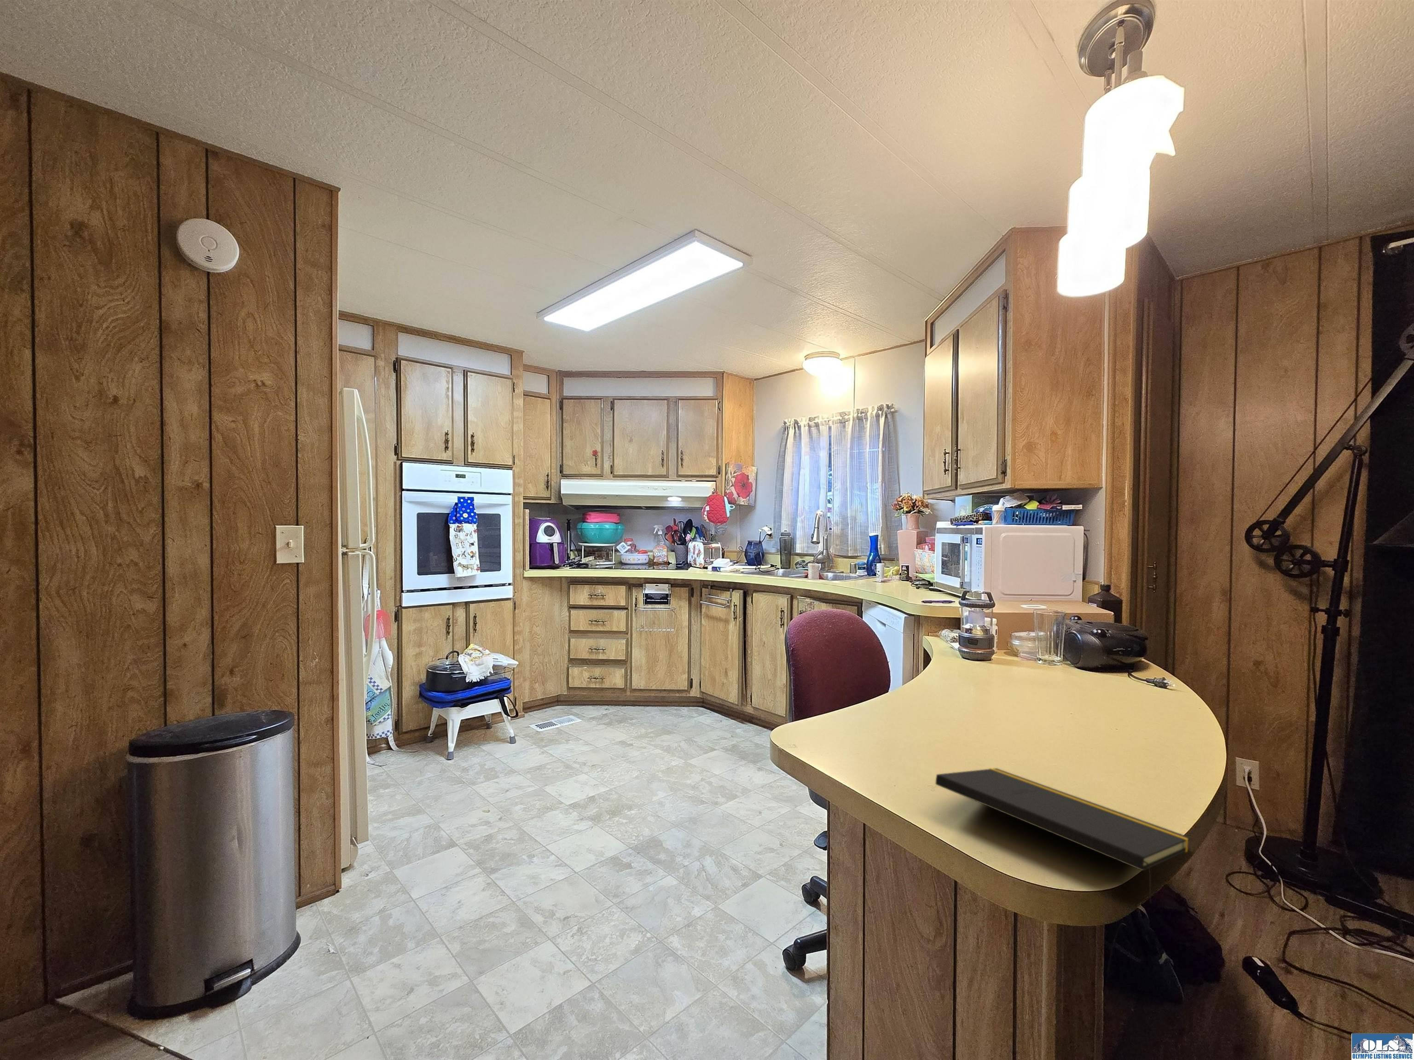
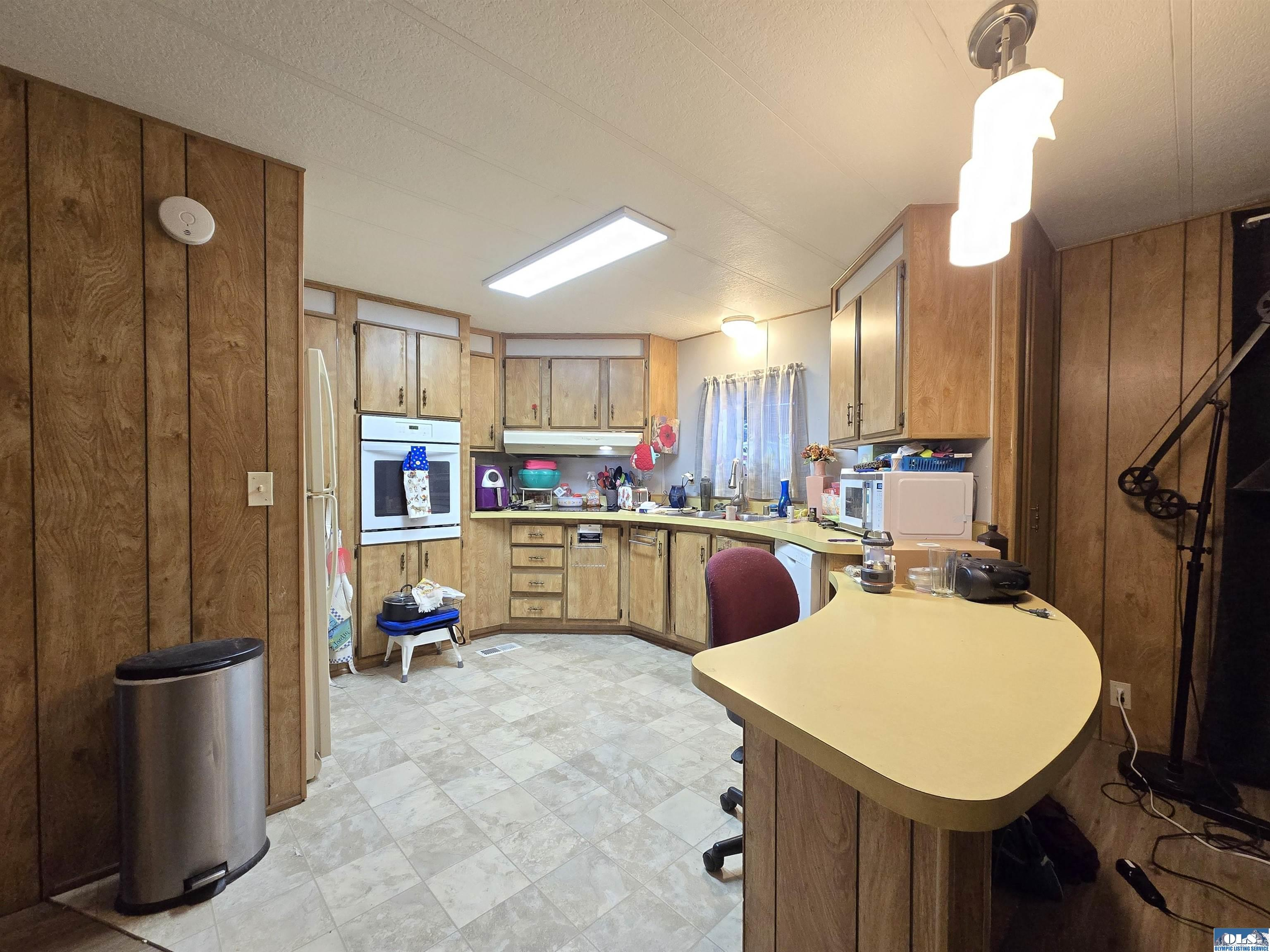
- notepad (1055, 809)
